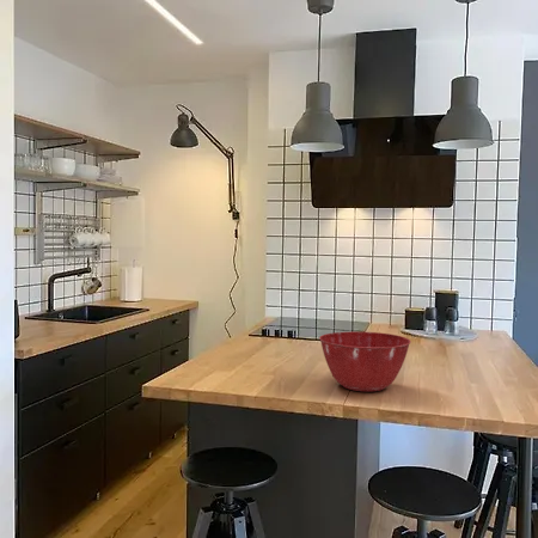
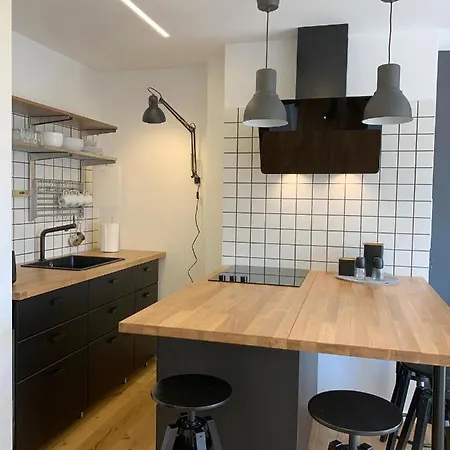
- mixing bowl (363, 361)
